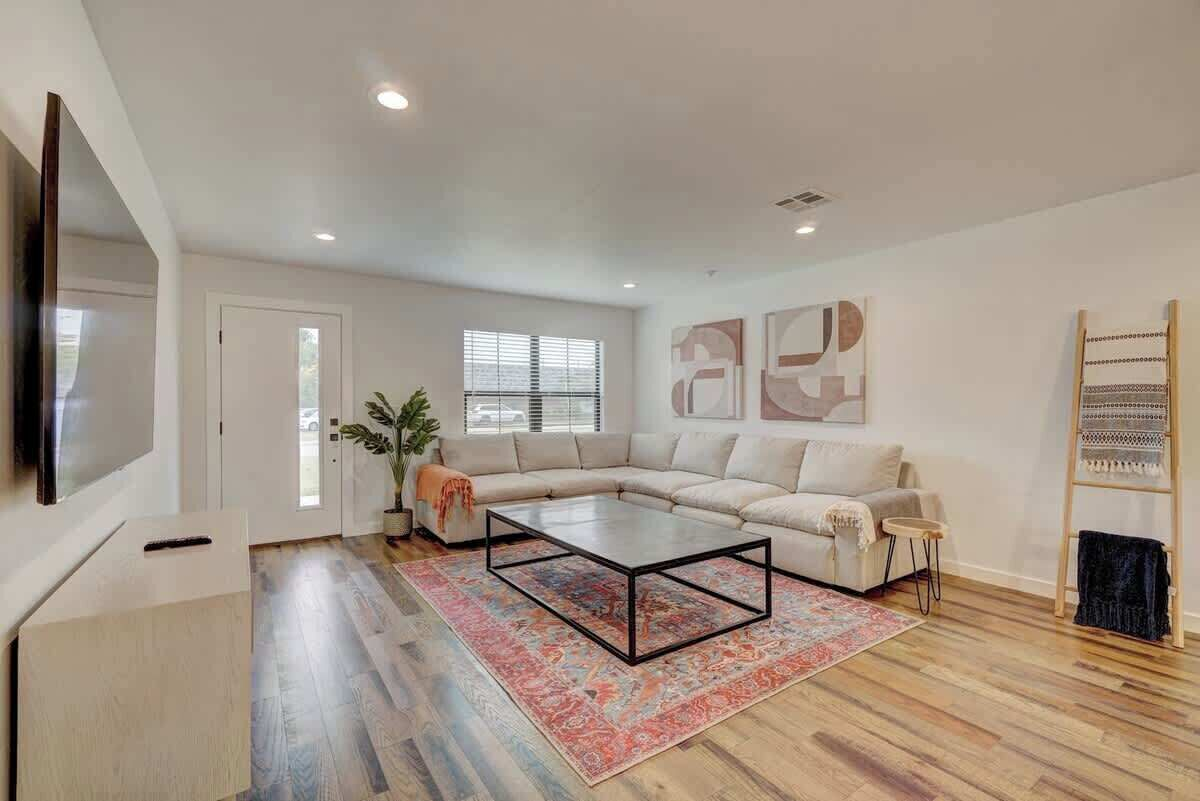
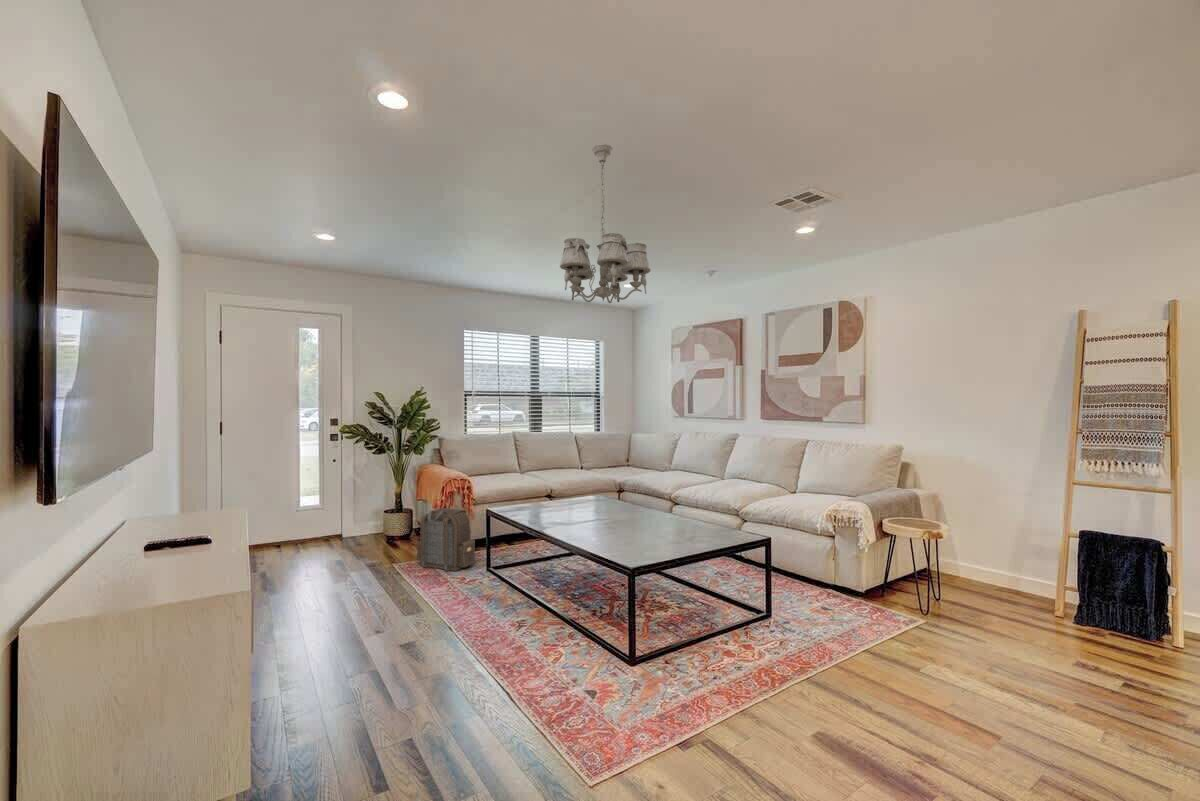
+ chandelier (603, 223)
+ backpack (445, 536)
